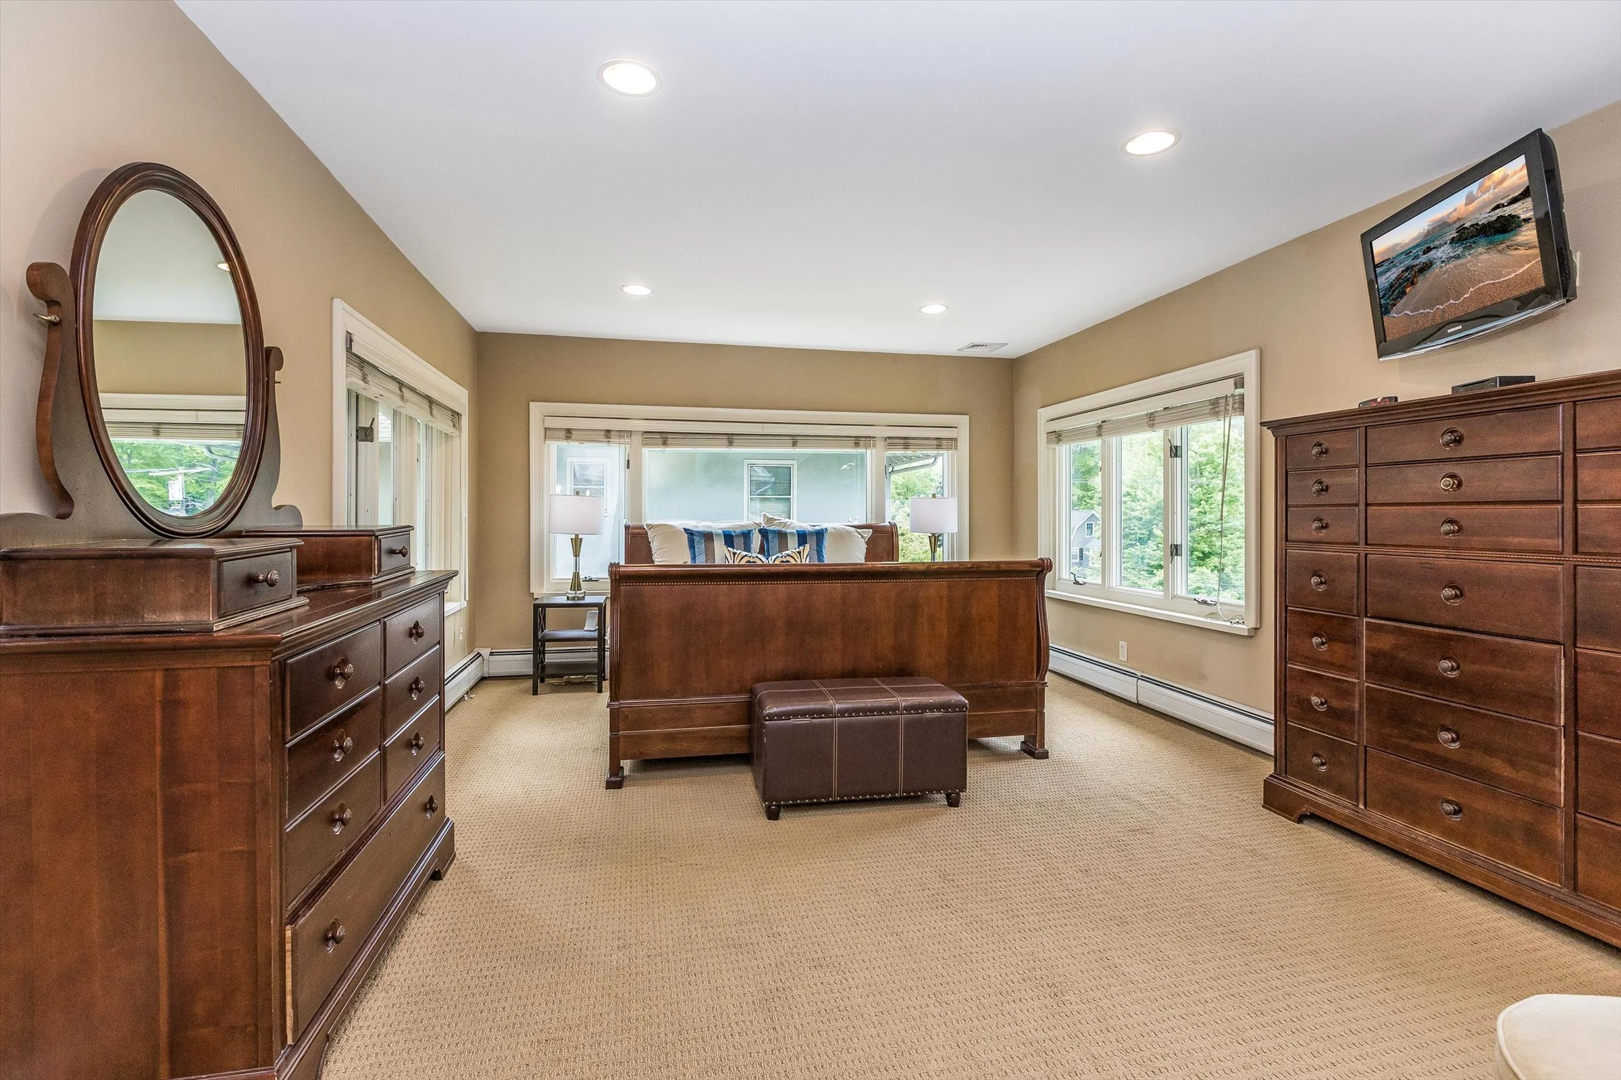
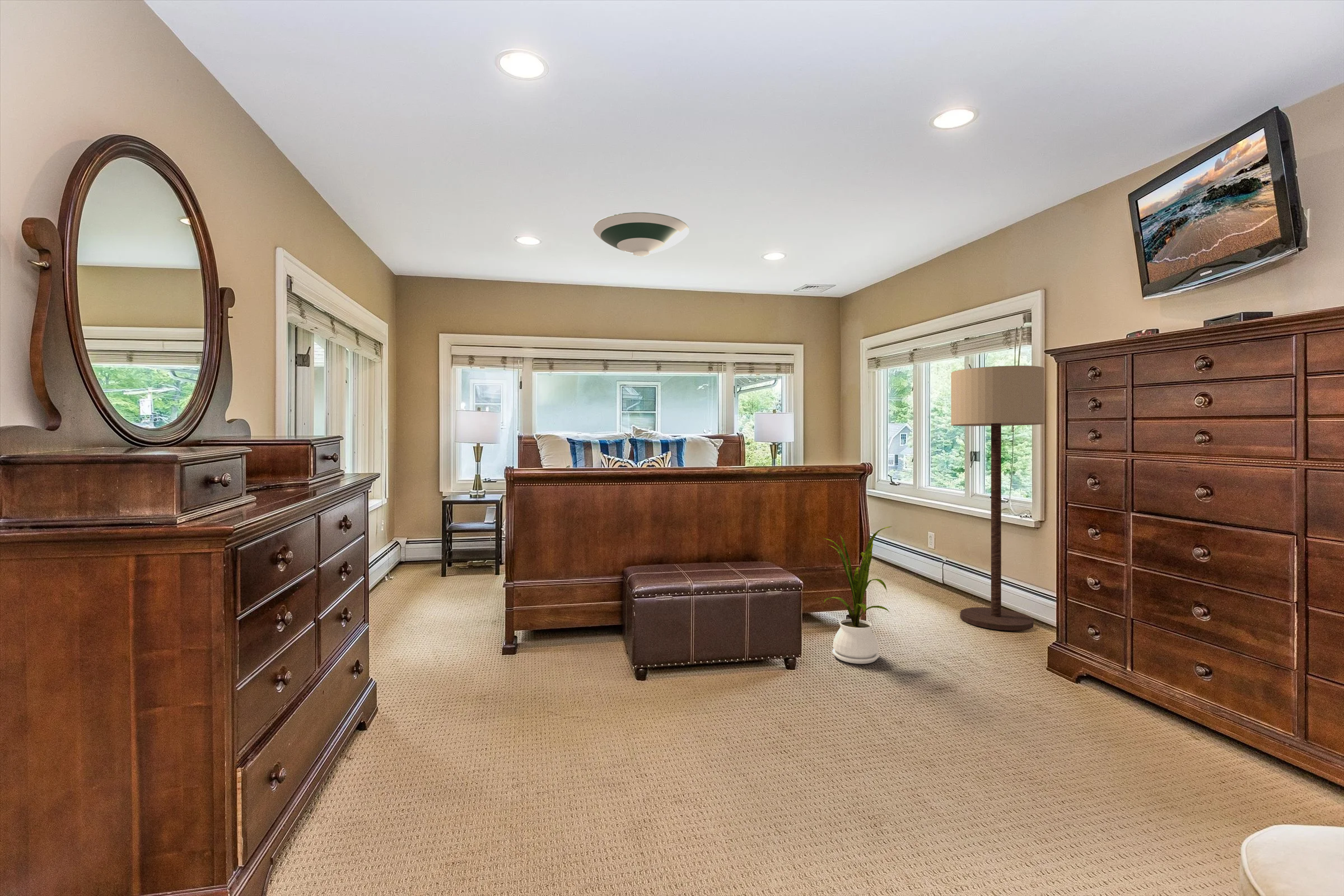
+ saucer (641, 242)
+ floor lamp (996, 496)
+ house plant (858, 590)
